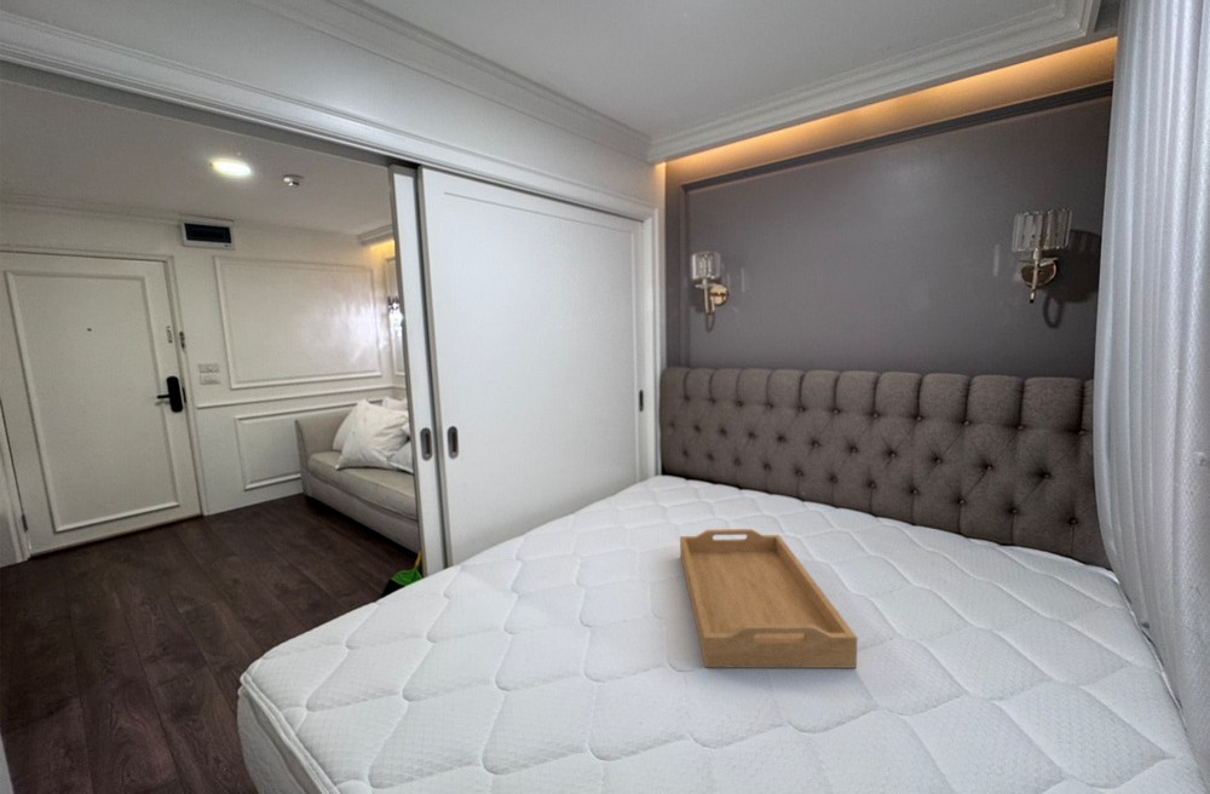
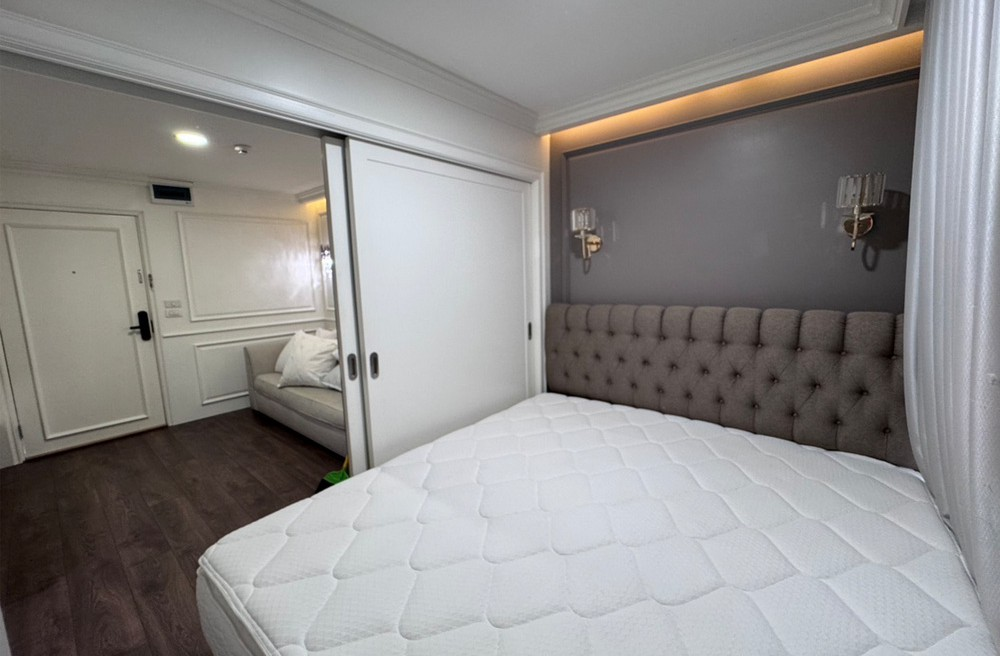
- serving tray (749, 583)
